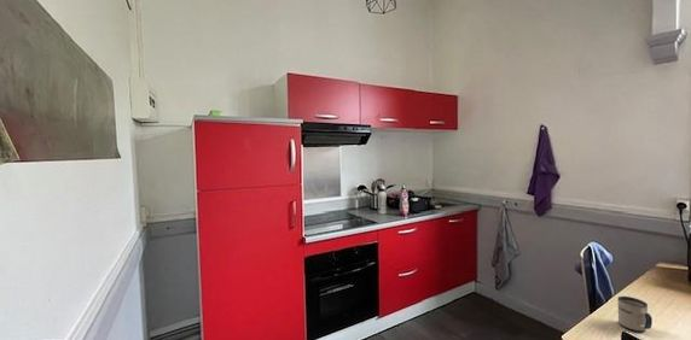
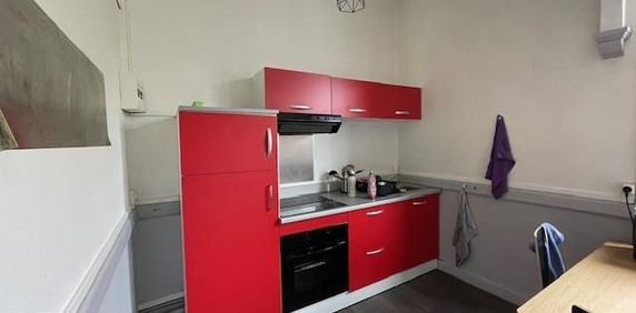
- mug (634, 316)
